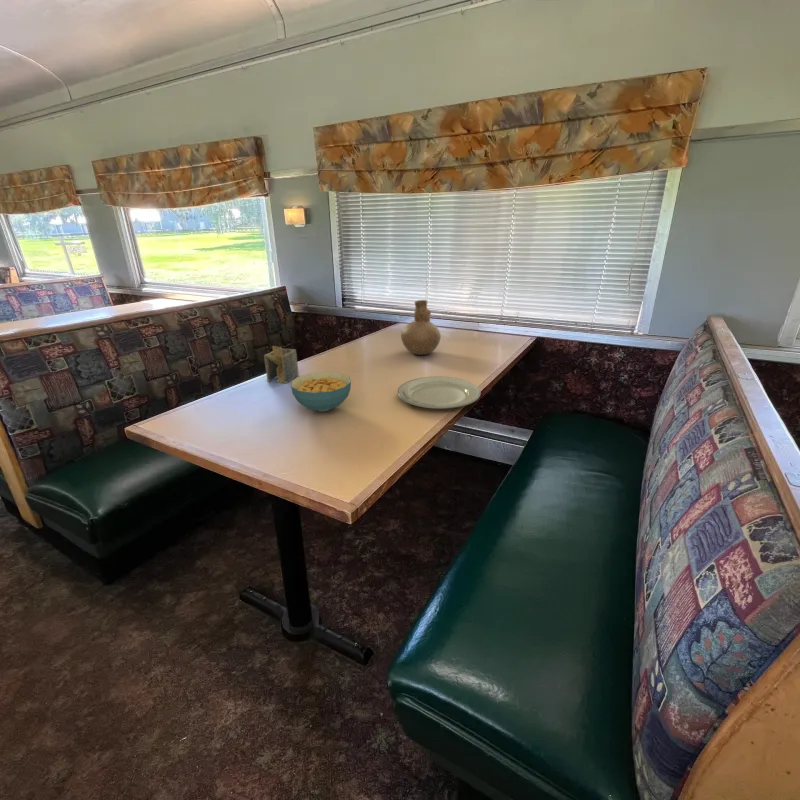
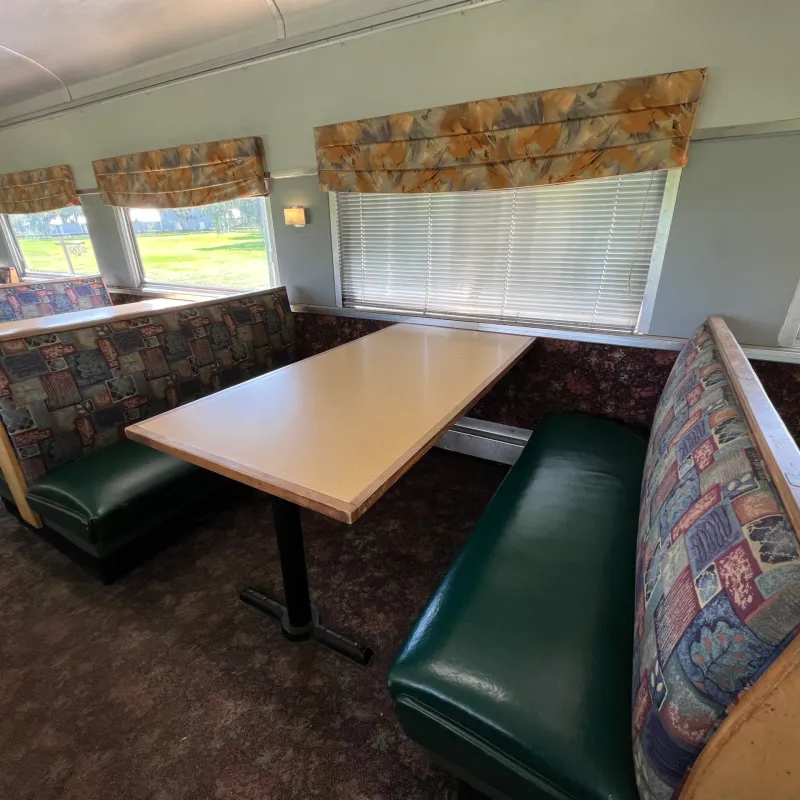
- cereal bowl (322, 395)
- napkin holder (281, 361)
- vase (420, 327)
- chinaware (438, 393)
